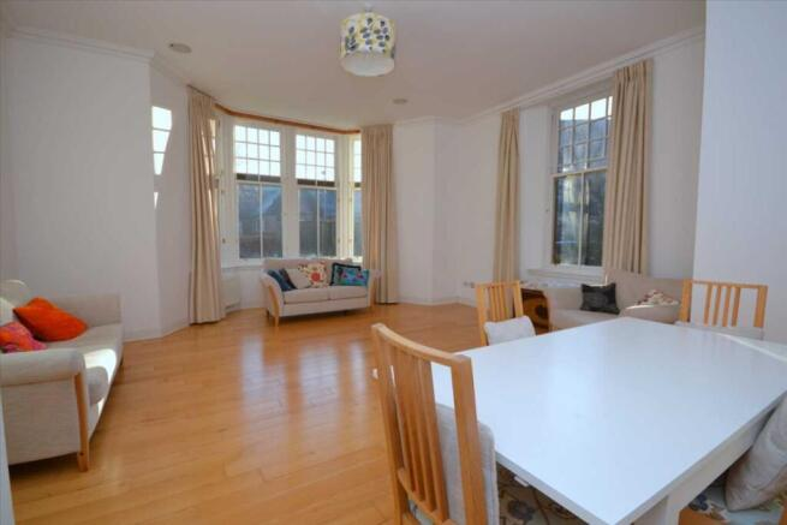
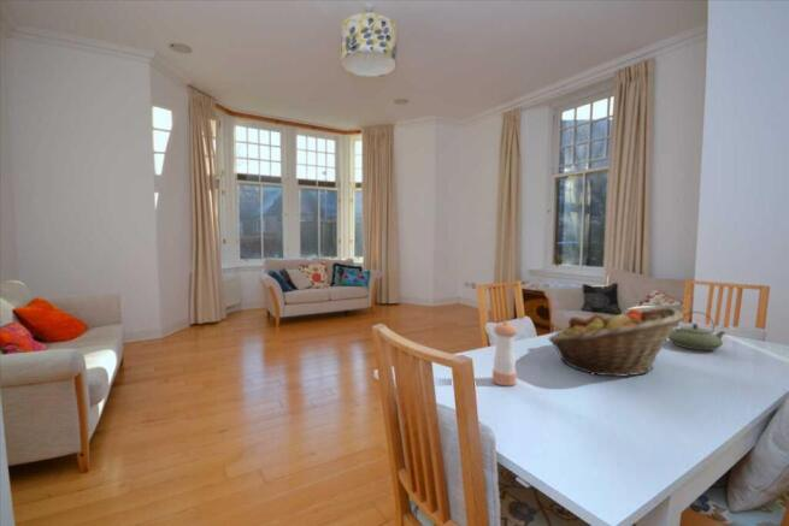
+ pepper shaker (505, 351)
+ teapot (697, 329)
+ fruit basket (612, 335)
